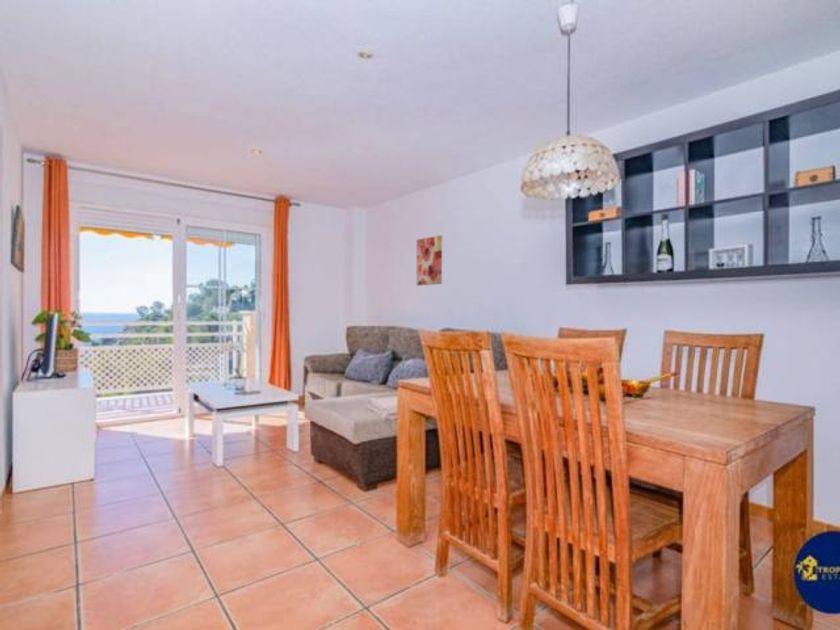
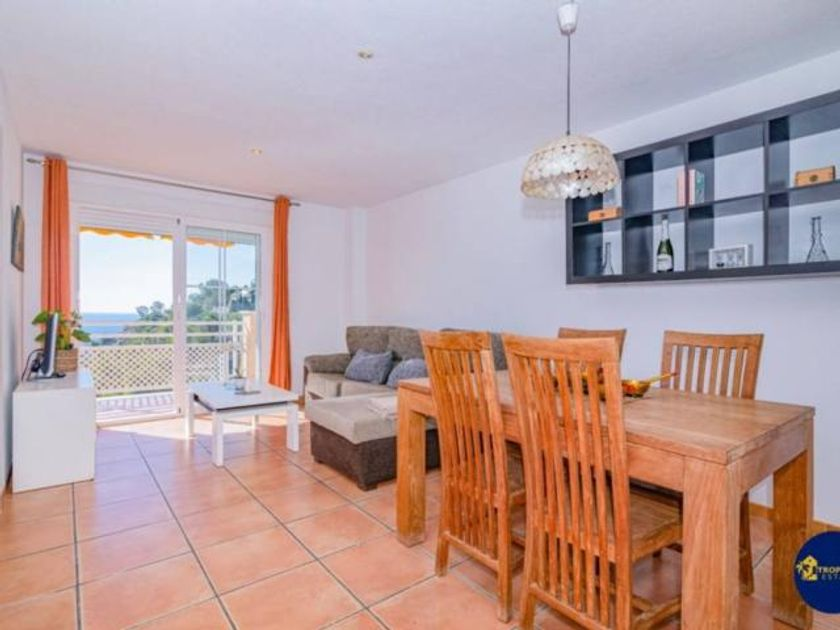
- wall art (428, 261)
